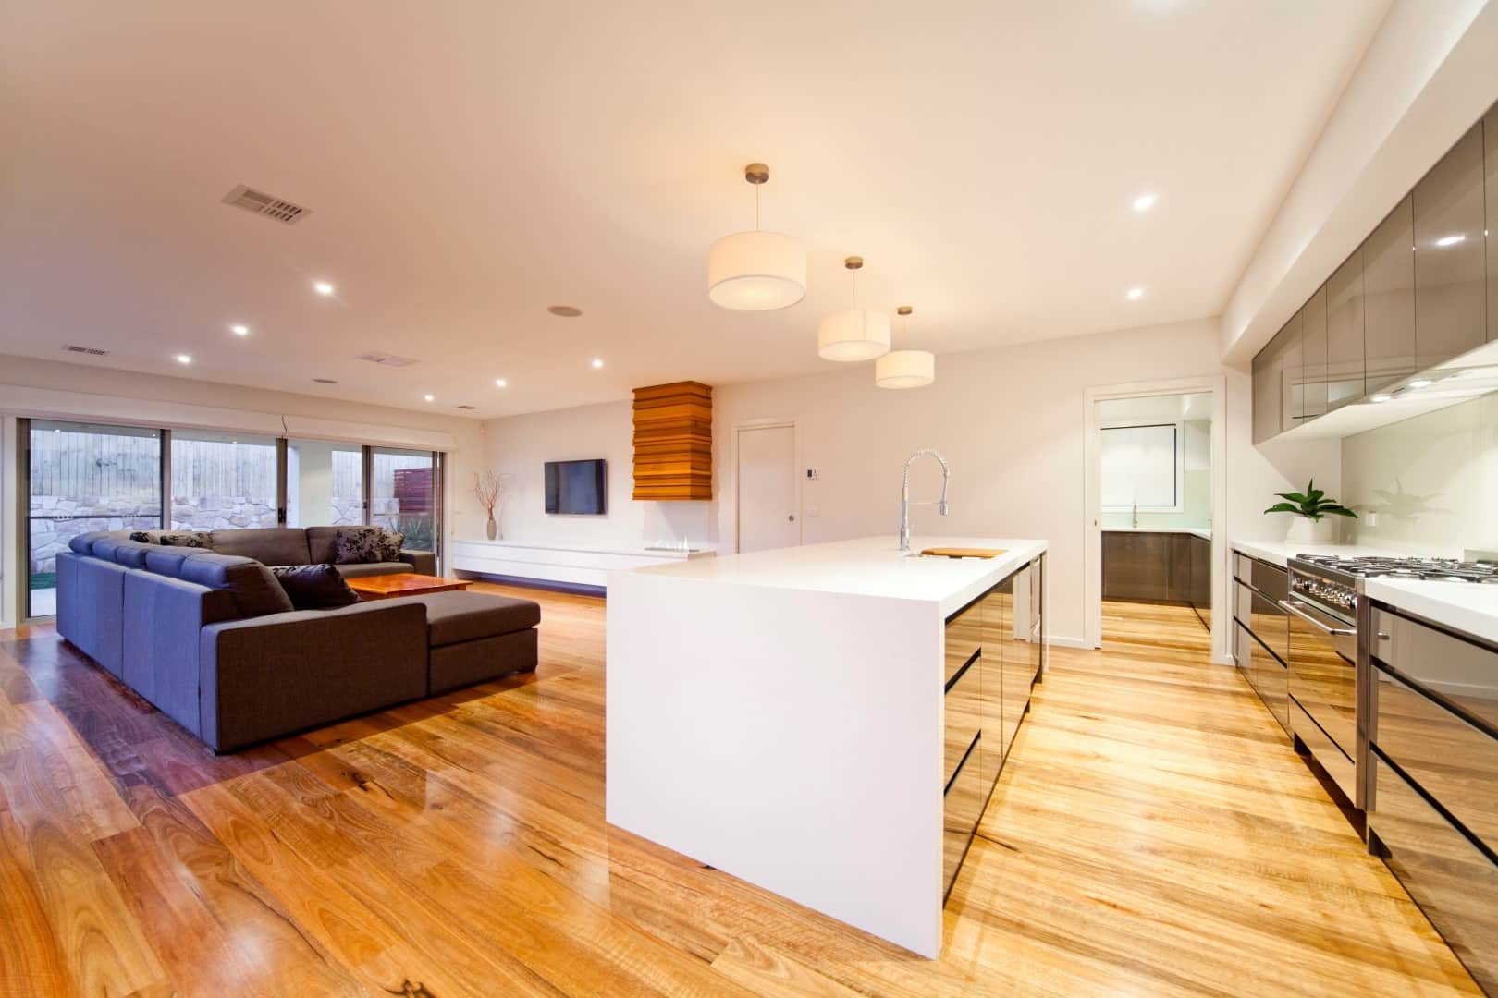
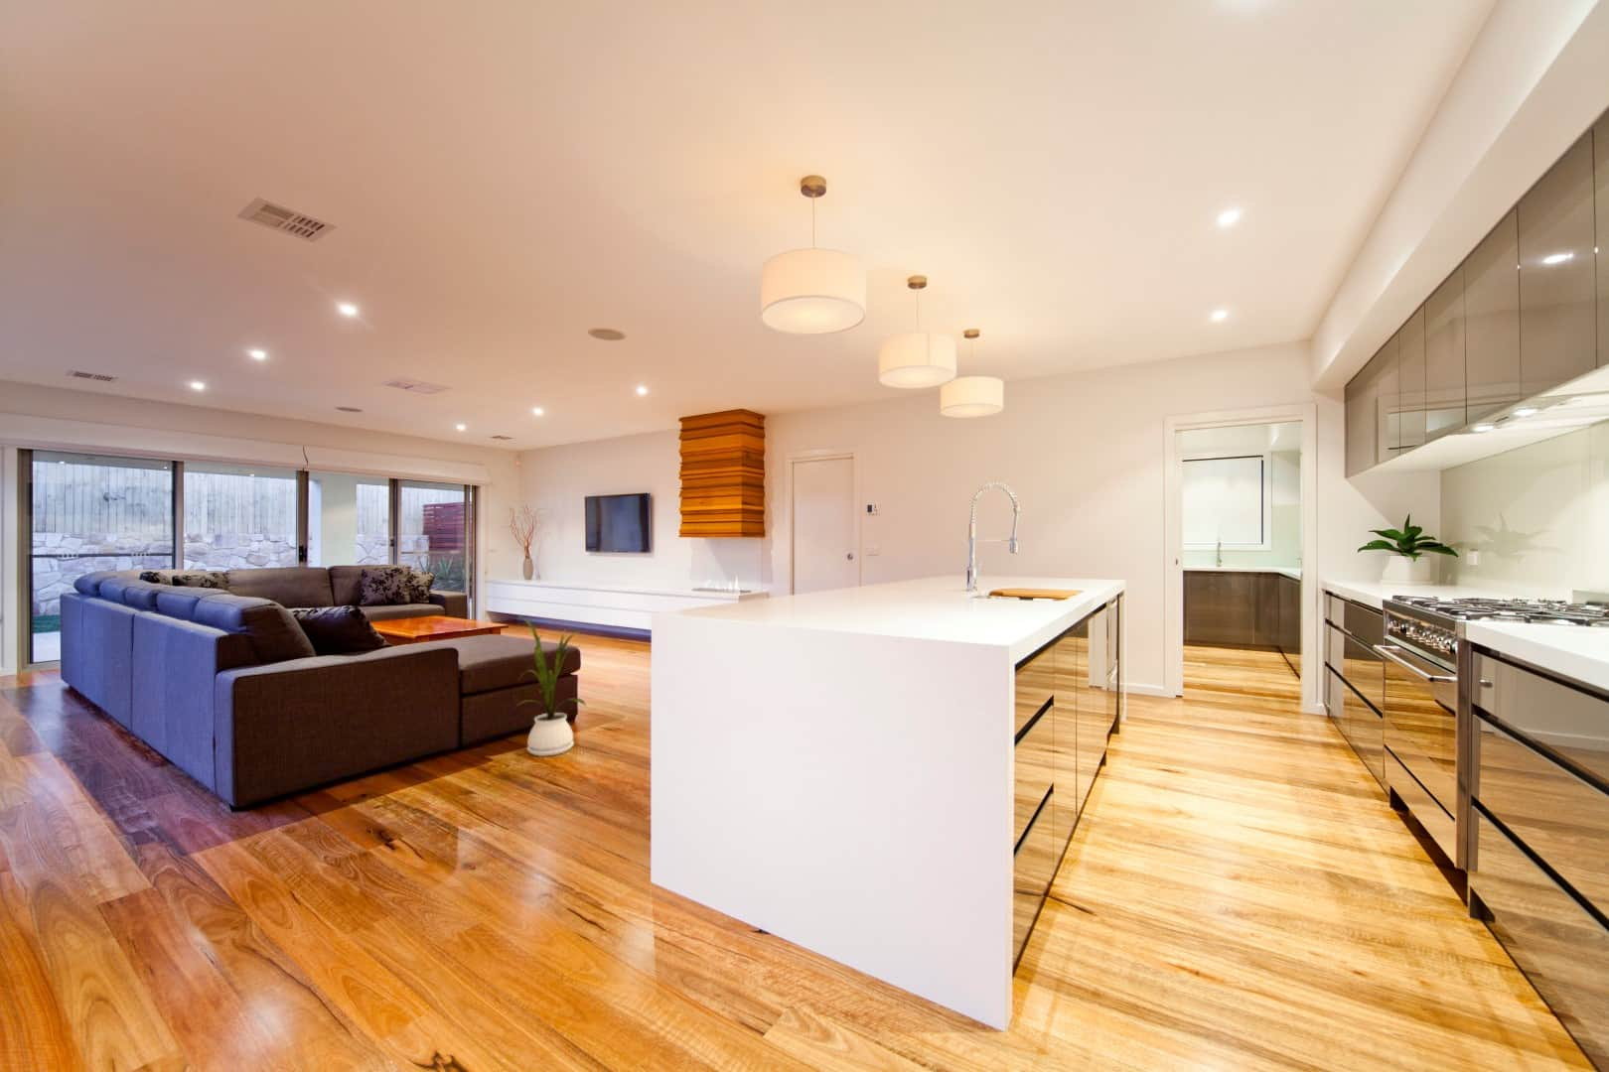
+ house plant (547, 682)
